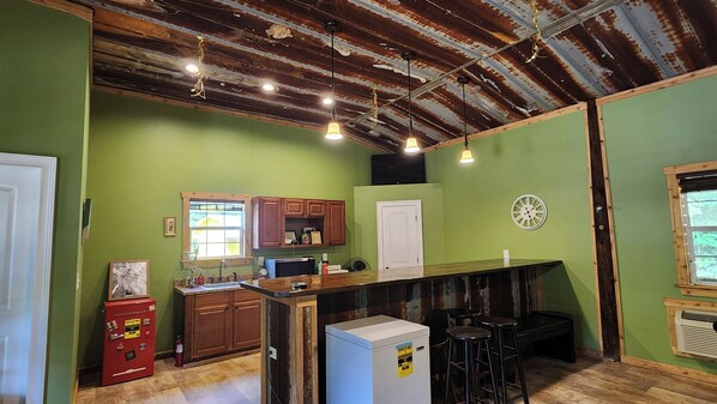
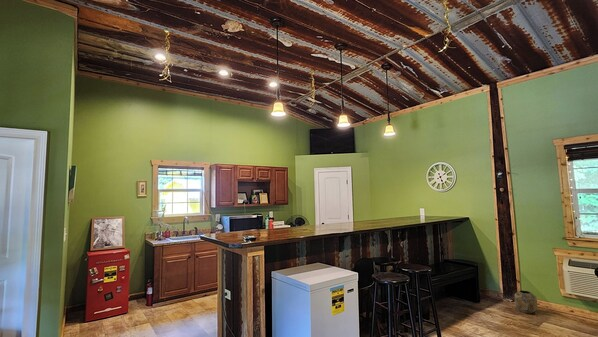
+ planter (525, 301)
